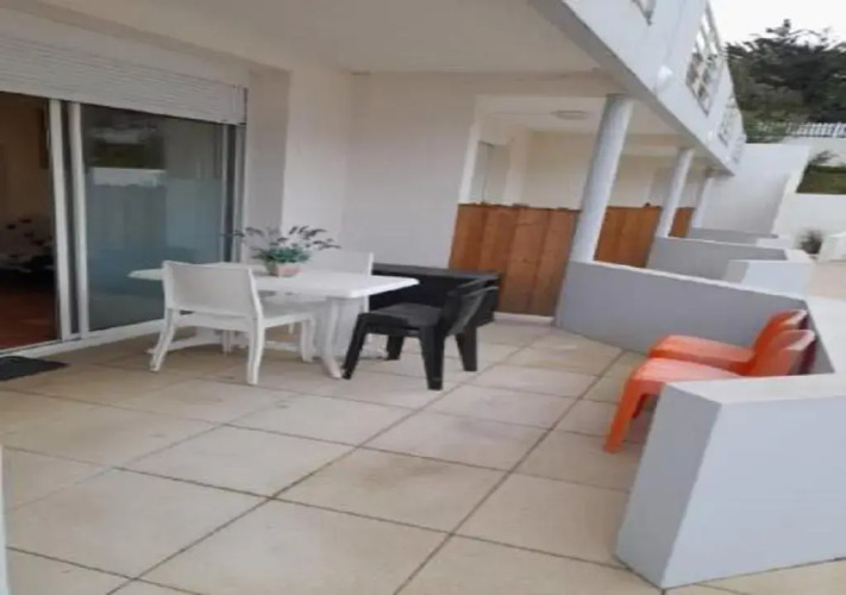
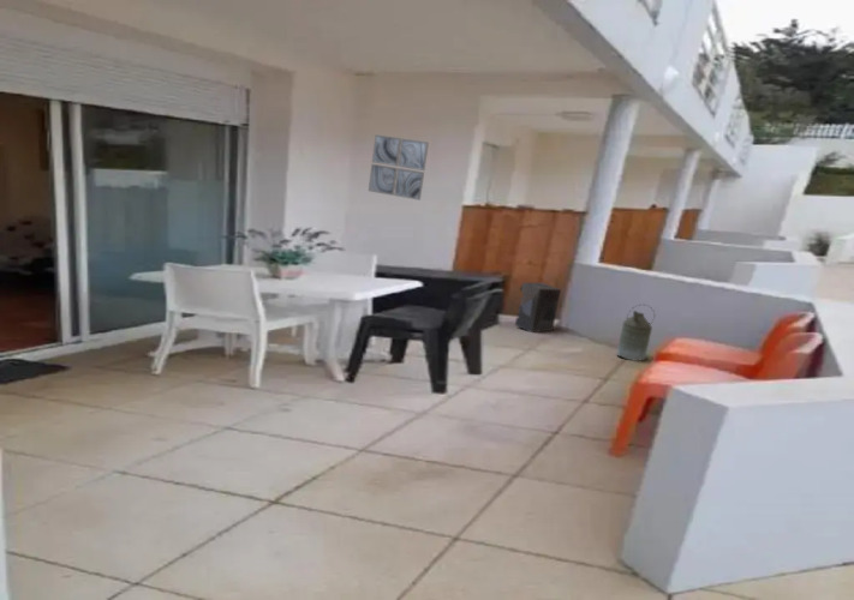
+ storage bin (537, 307)
+ wall art (396, 166)
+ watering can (637, 331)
